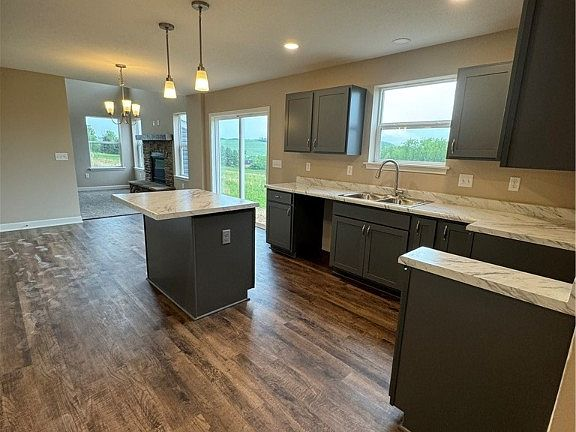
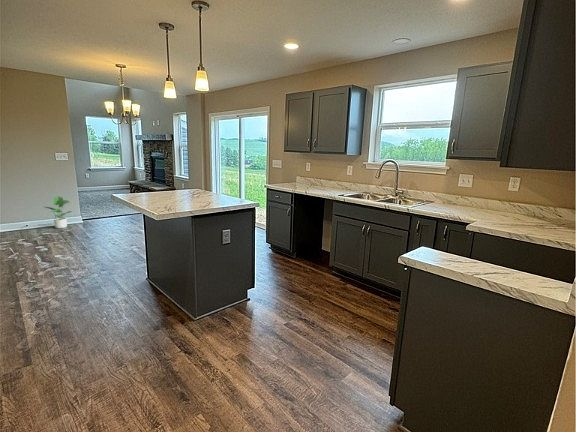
+ potted plant (57, 212)
